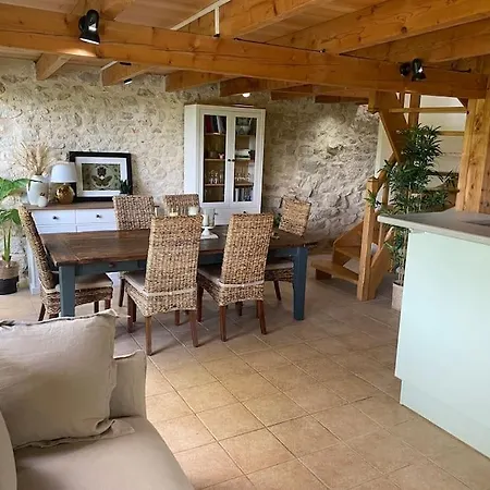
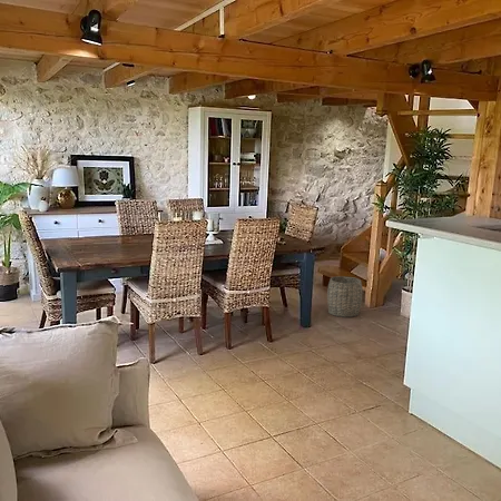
+ woven basket (344, 296)
